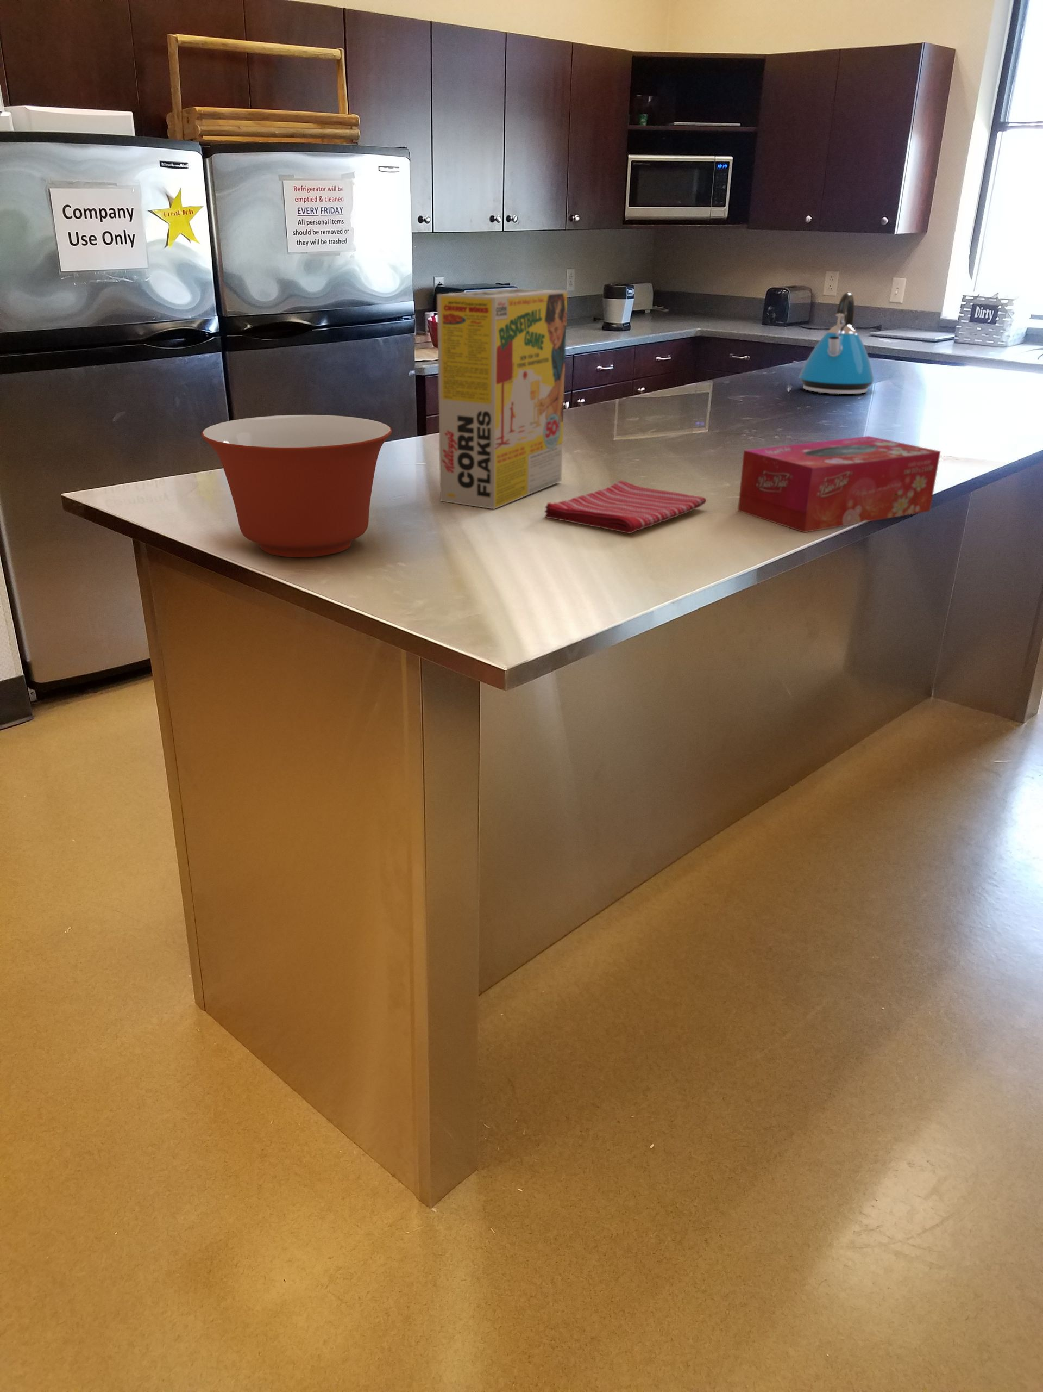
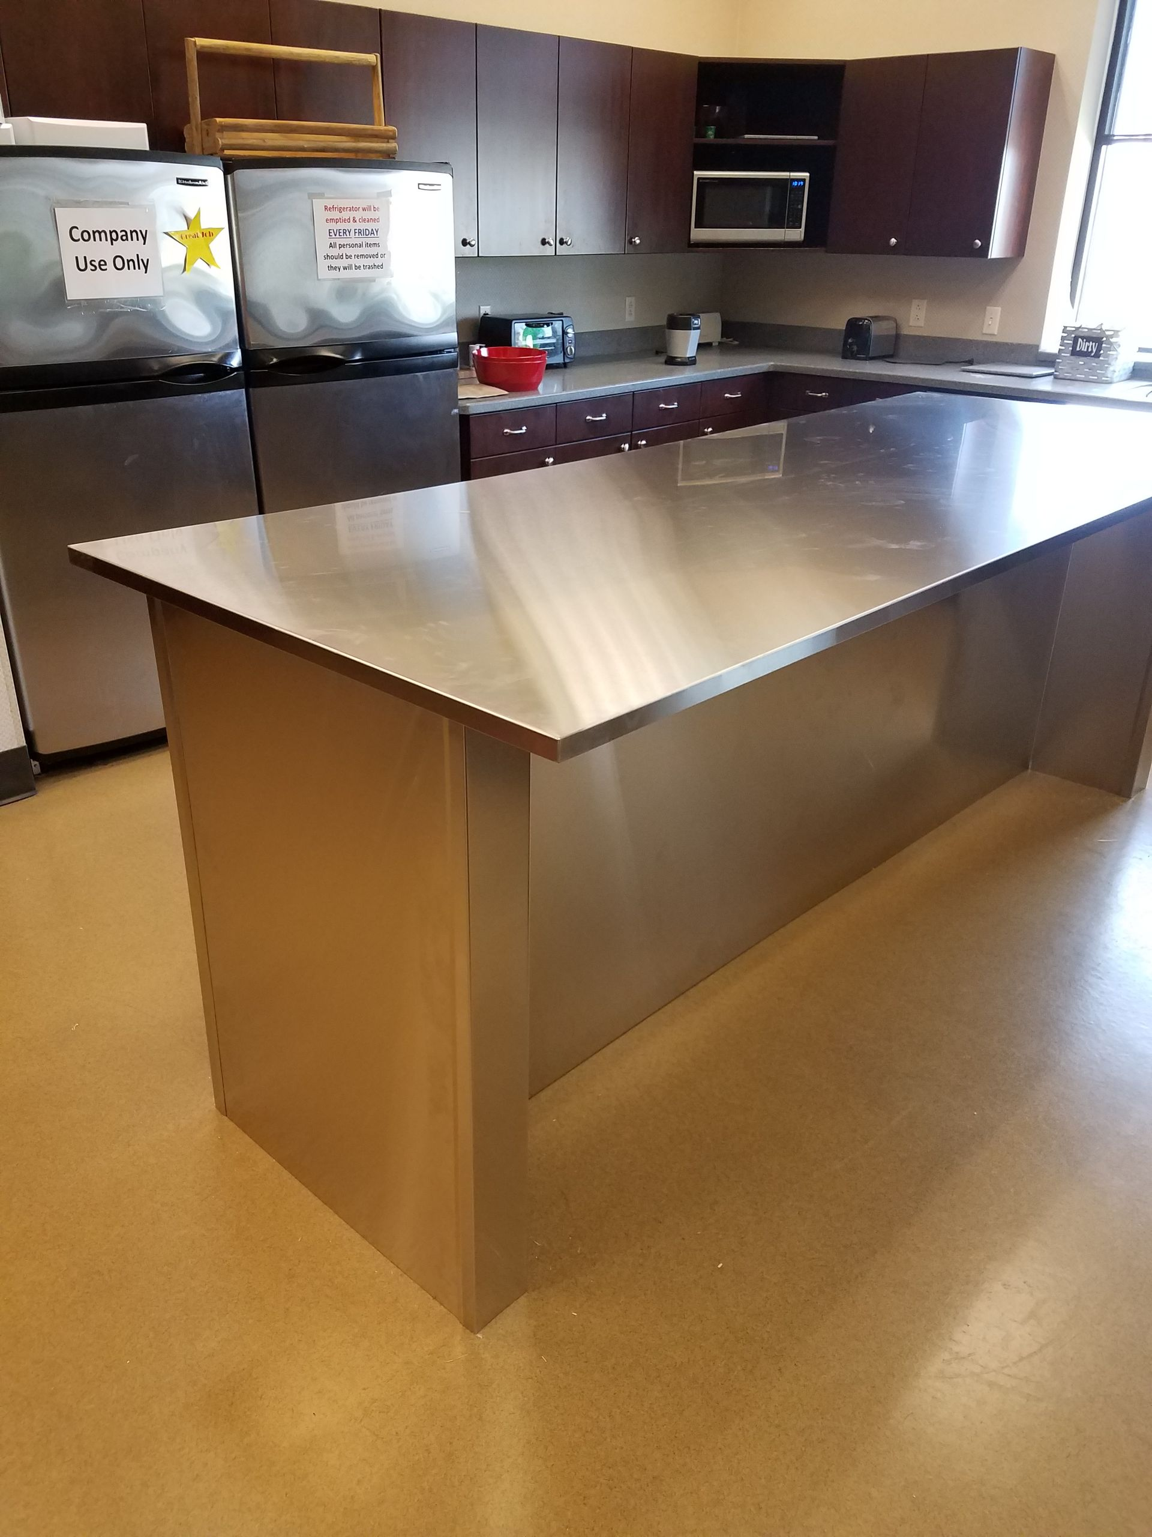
- tissue box (838, 481)
- dish towel (626, 504)
- cereal box (504, 396)
- kettle (841, 342)
- mixing bowl (302, 488)
